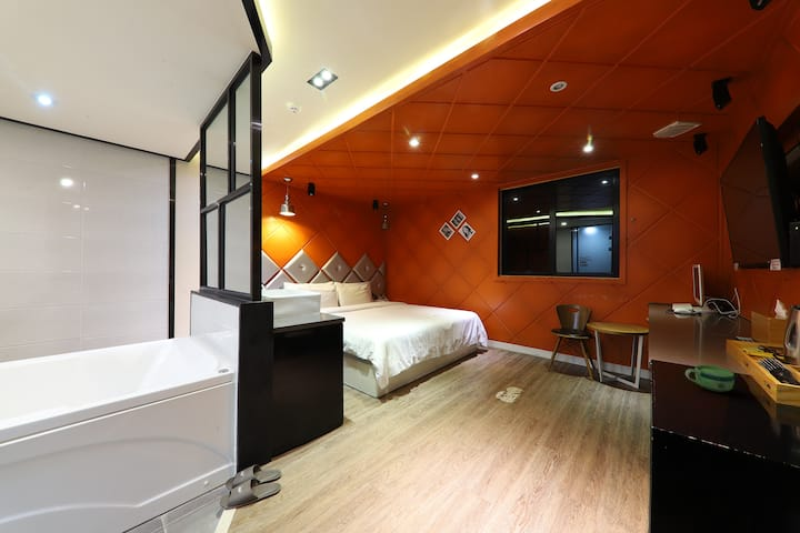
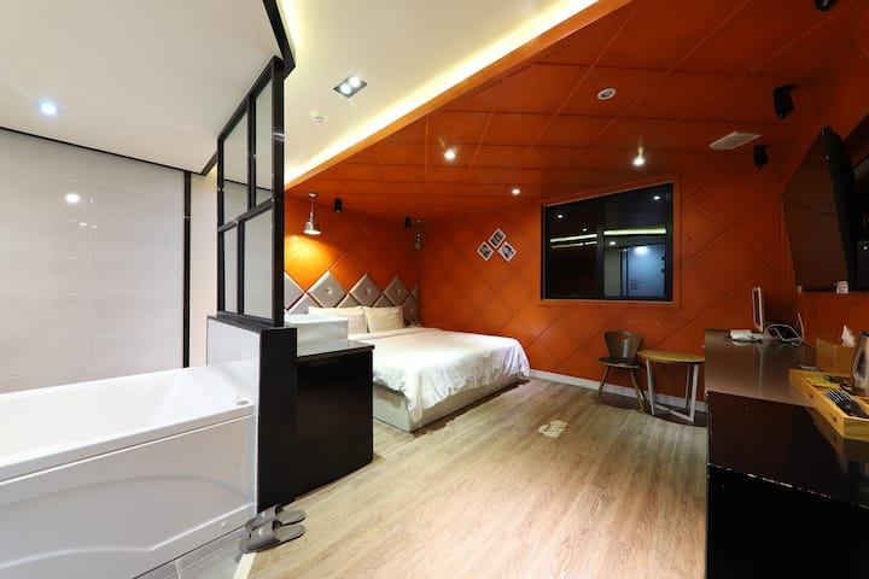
- cup (709, 379)
